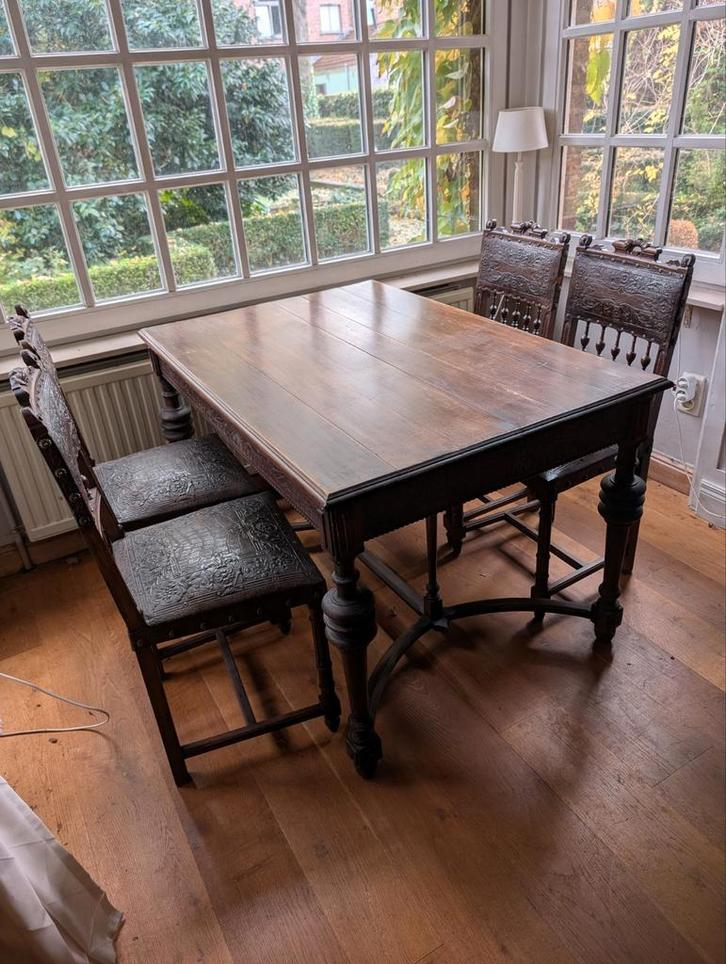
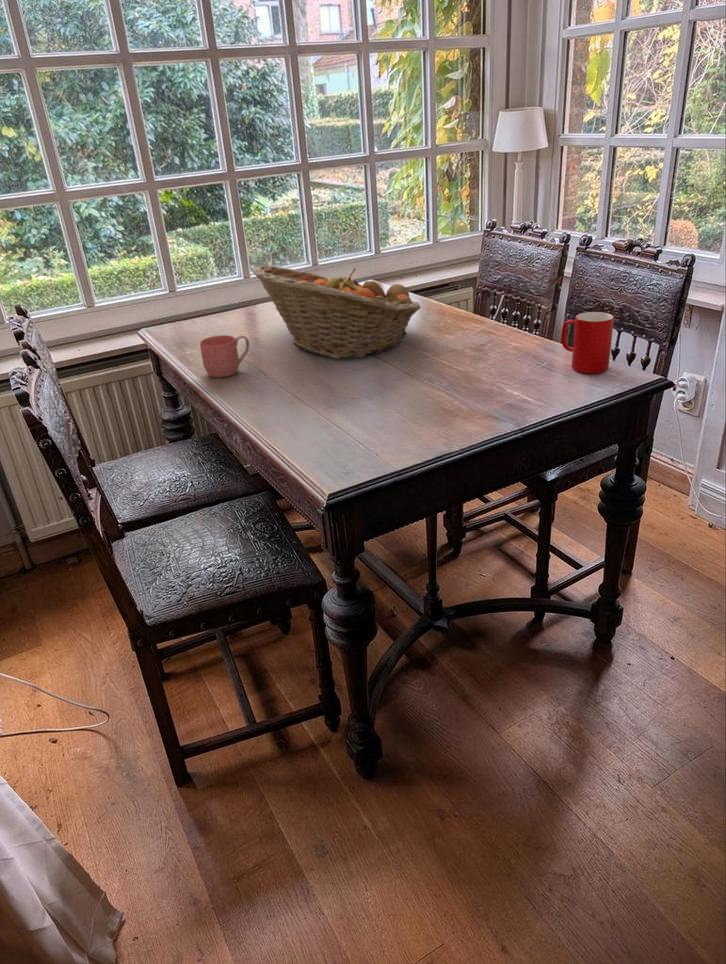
+ cup (586, 340)
+ fruit basket (336, 302)
+ mug (226, 355)
